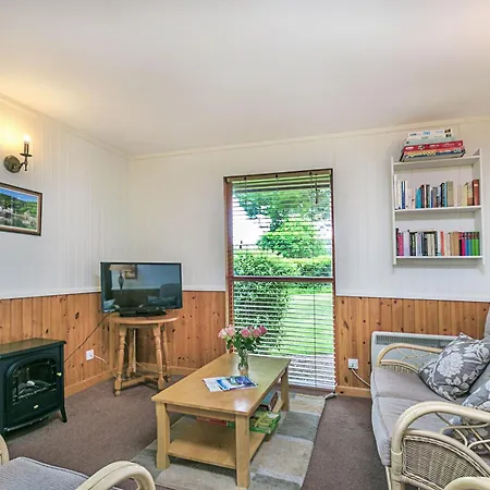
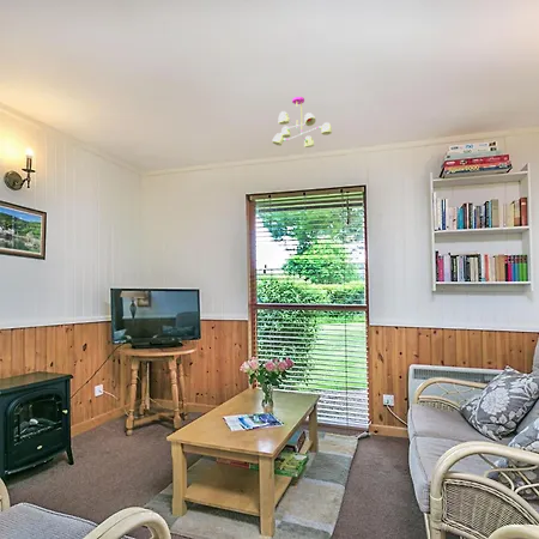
+ ceiling light fixture (301, 121)
